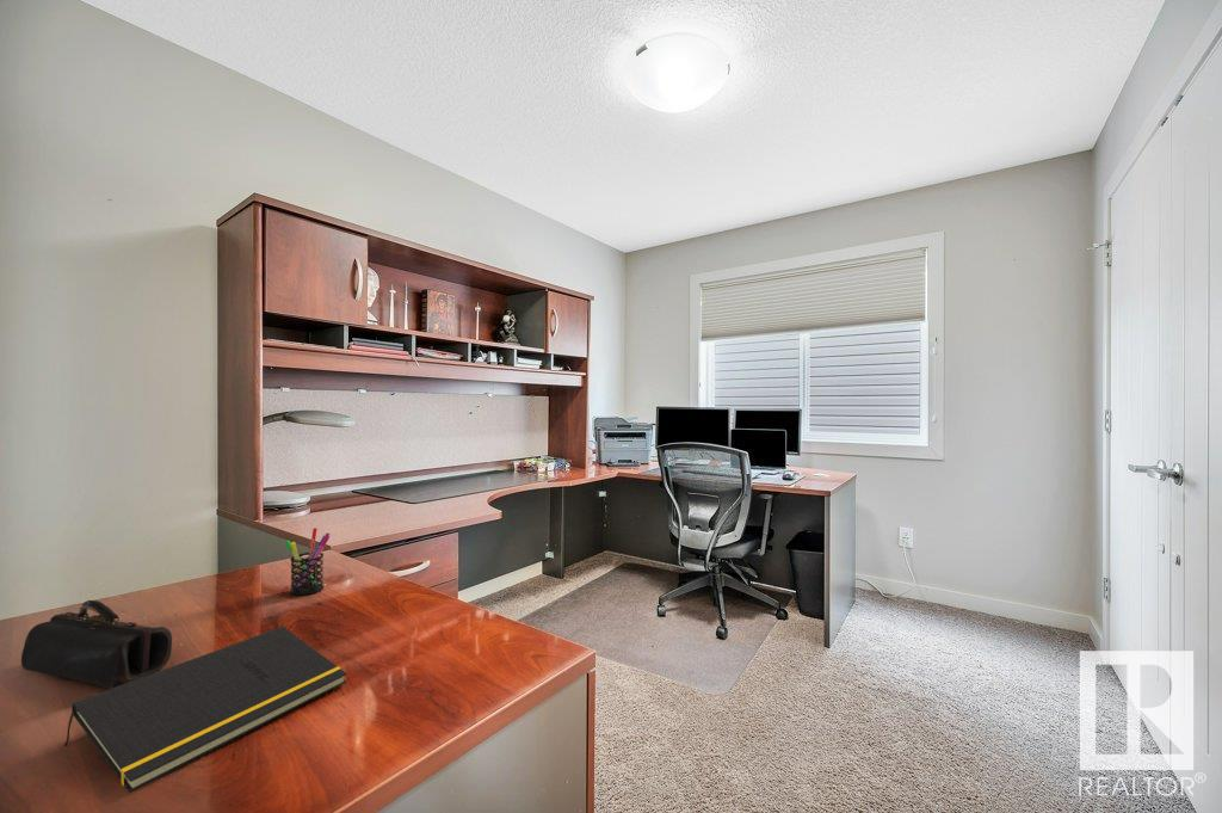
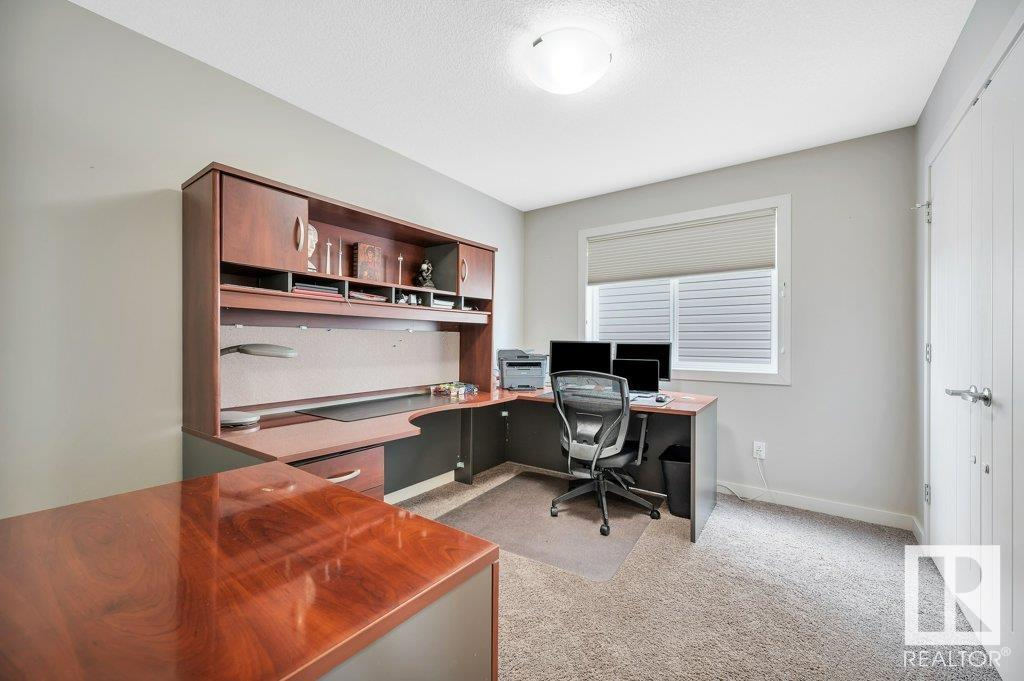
- notepad (222, 691)
- pen holder (304, 560)
- pencil case (98, 634)
